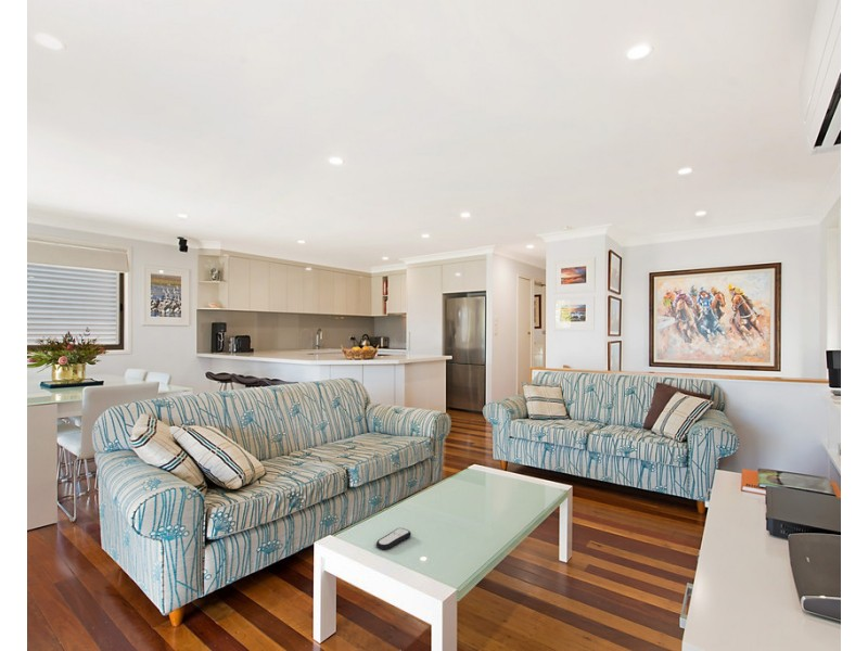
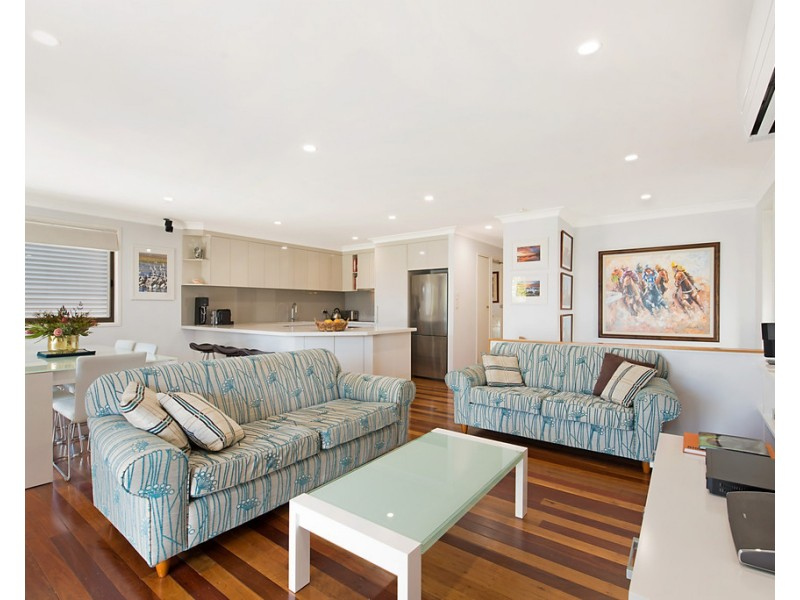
- remote control (393, 538)
